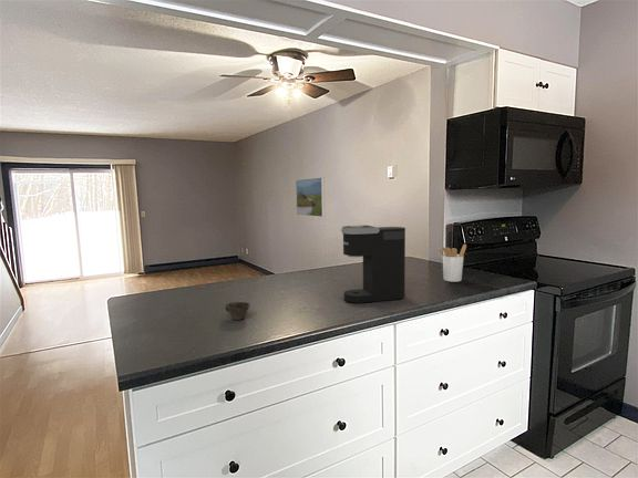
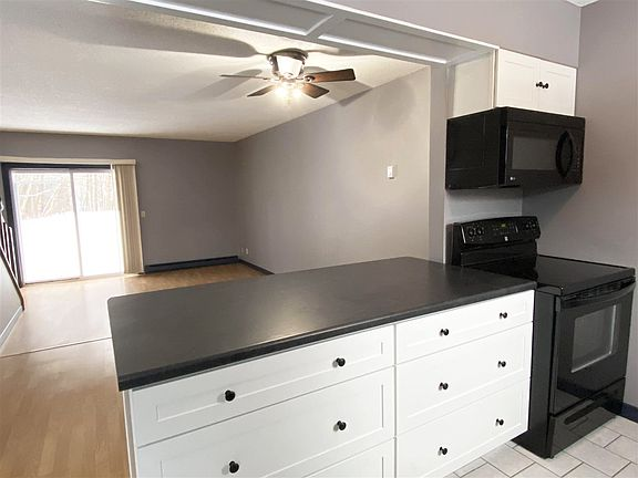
- coffee maker (373, 262)
- utensil holder (451, 262)
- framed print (309, 197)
- cup (237, 310)
